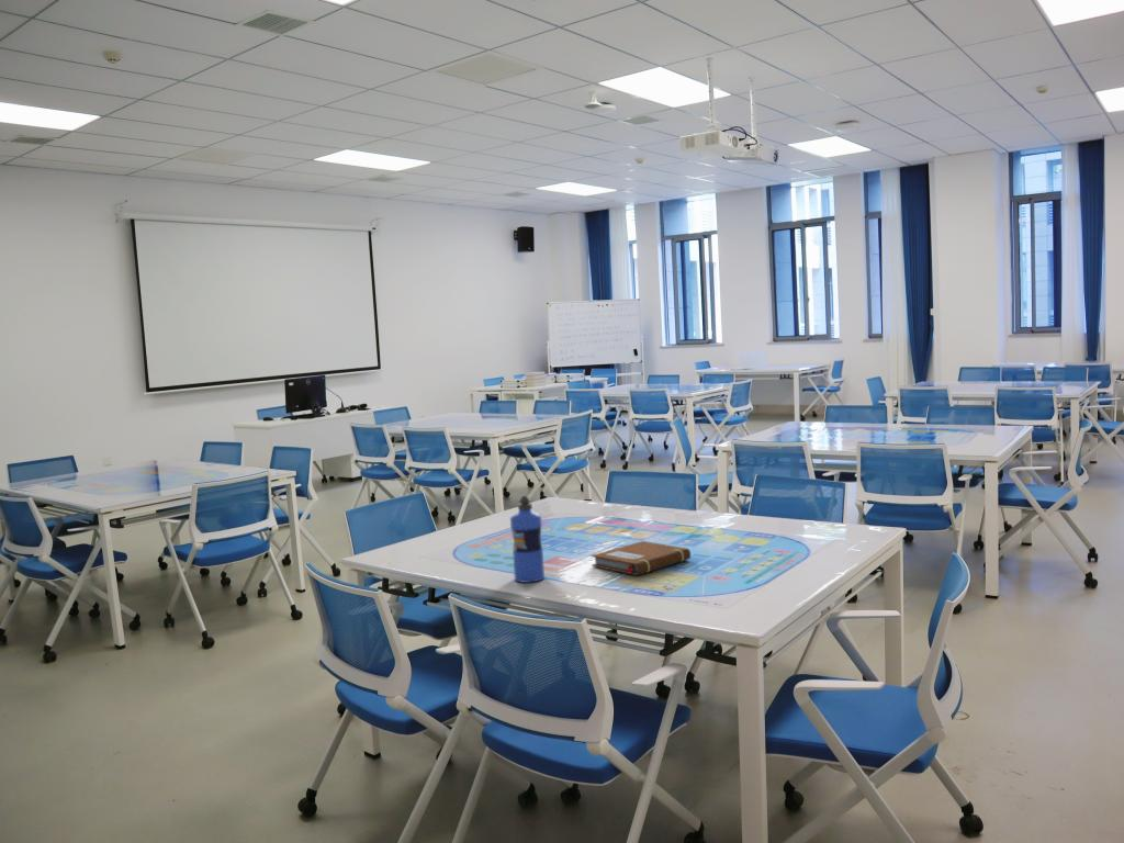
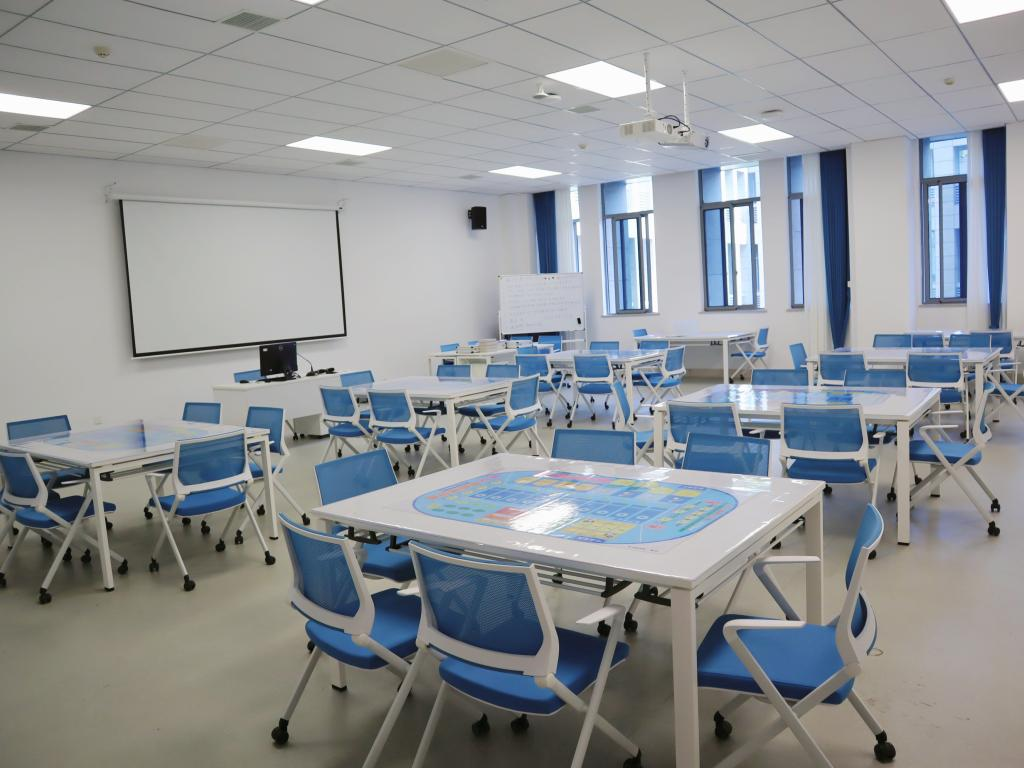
- water bottle (527, 537)
- notebook (640, 558)
